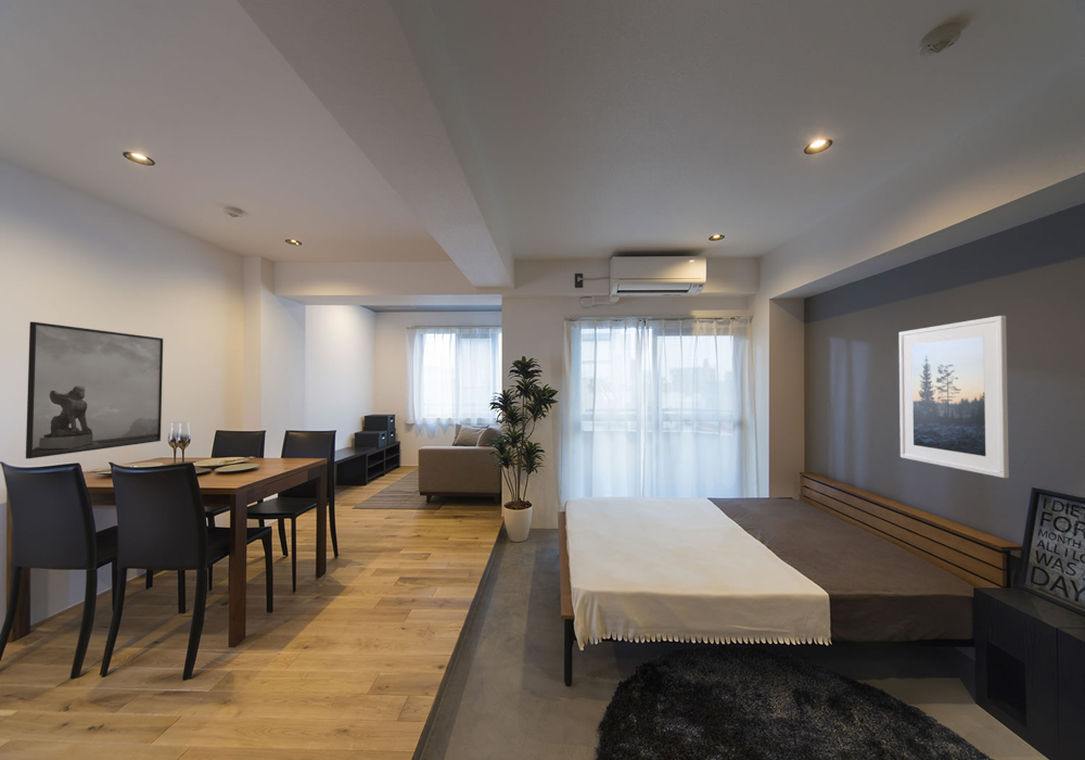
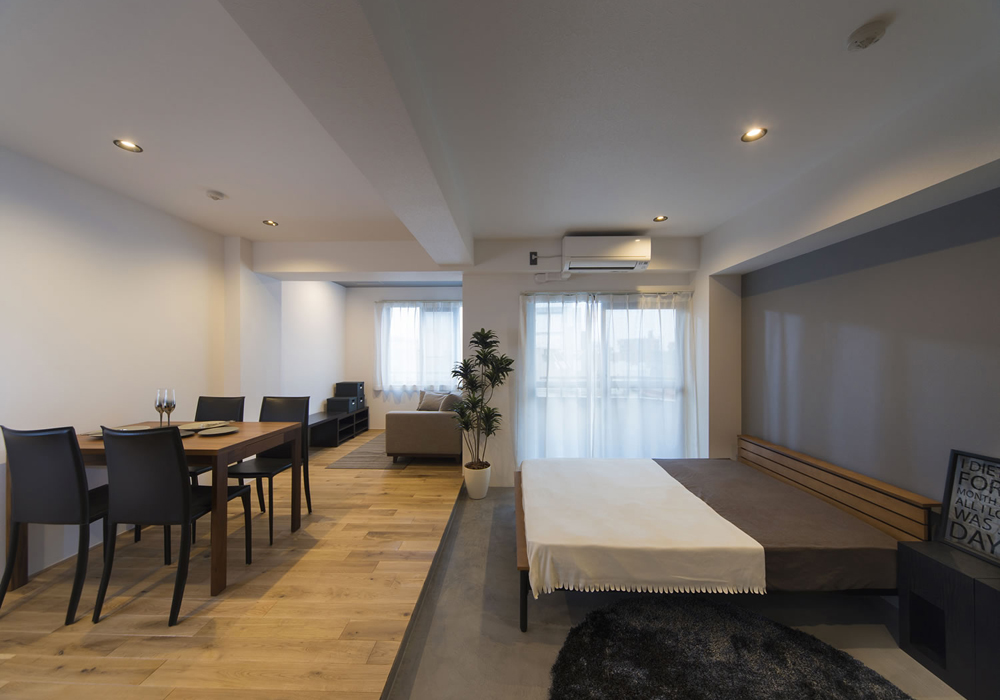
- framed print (946, 395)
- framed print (104, 390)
